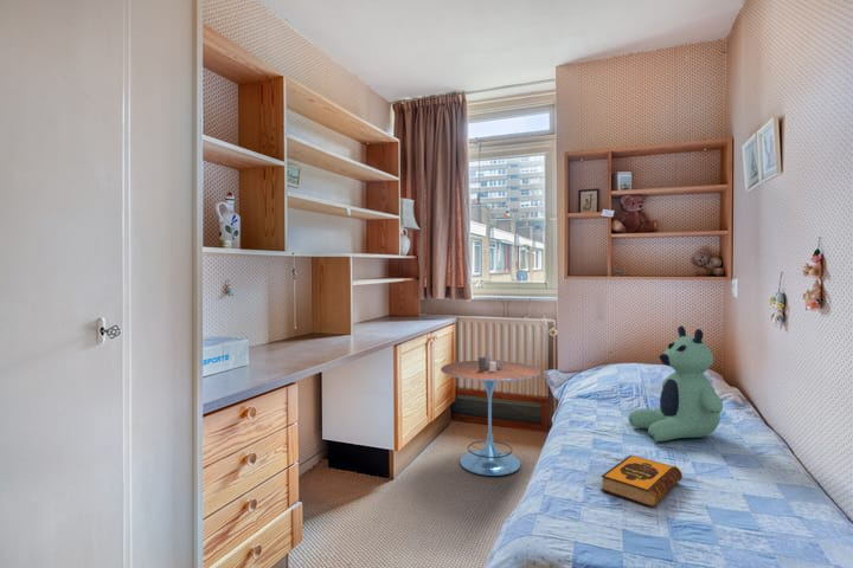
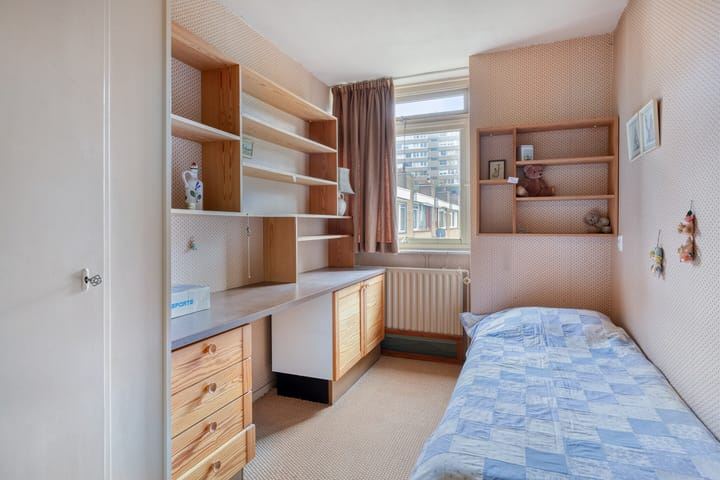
- side table (489, 407)
- hardback book (642, 479)
- bear (673, 380)
